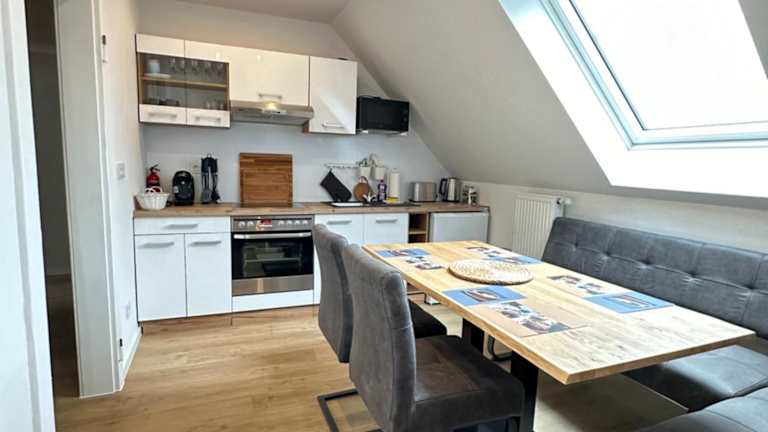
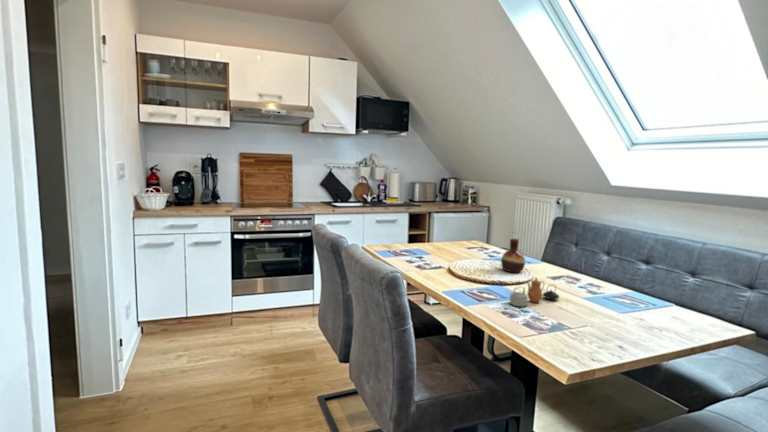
+ teapot (534, 289)
+ vase (513, 255)
